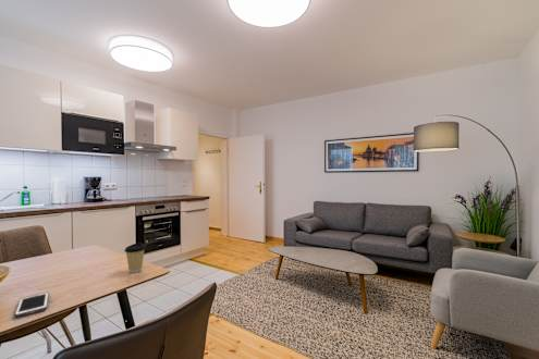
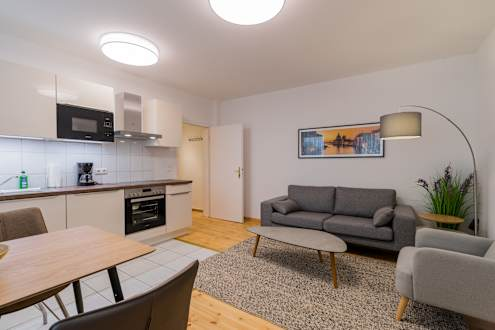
- coffee cup (135, 258)
- cell phone (33, 304)
